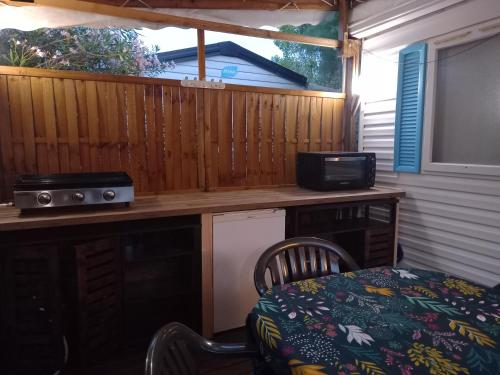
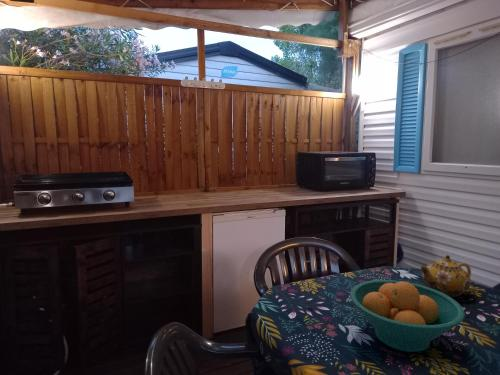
+ fruit bowl (403, 310)
+ teapot (445, 273)
